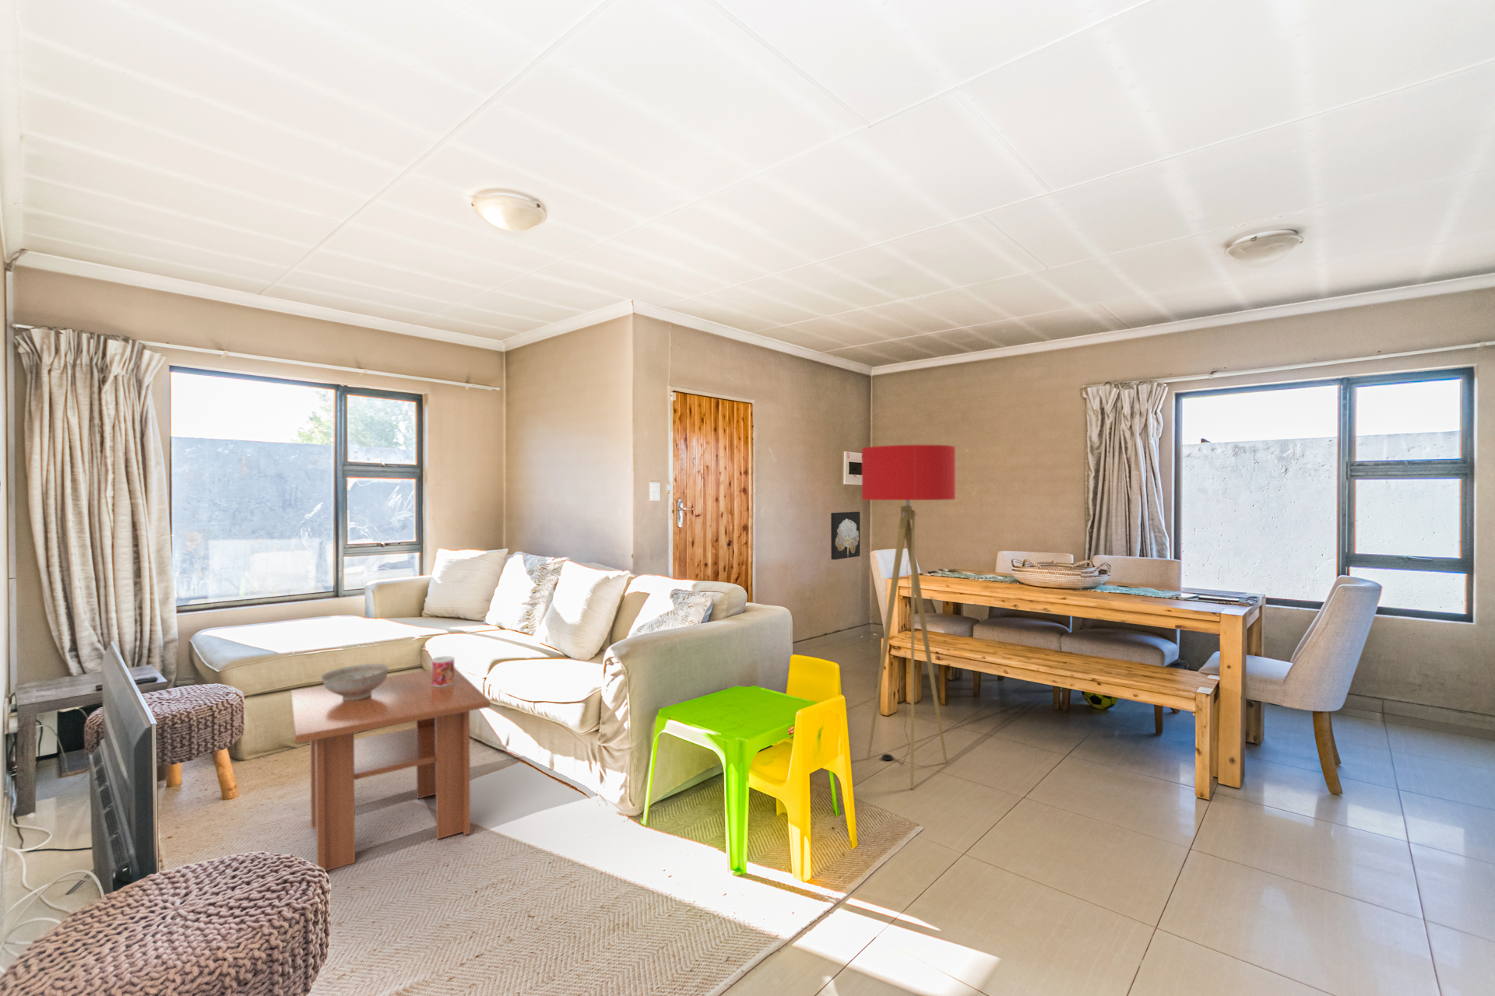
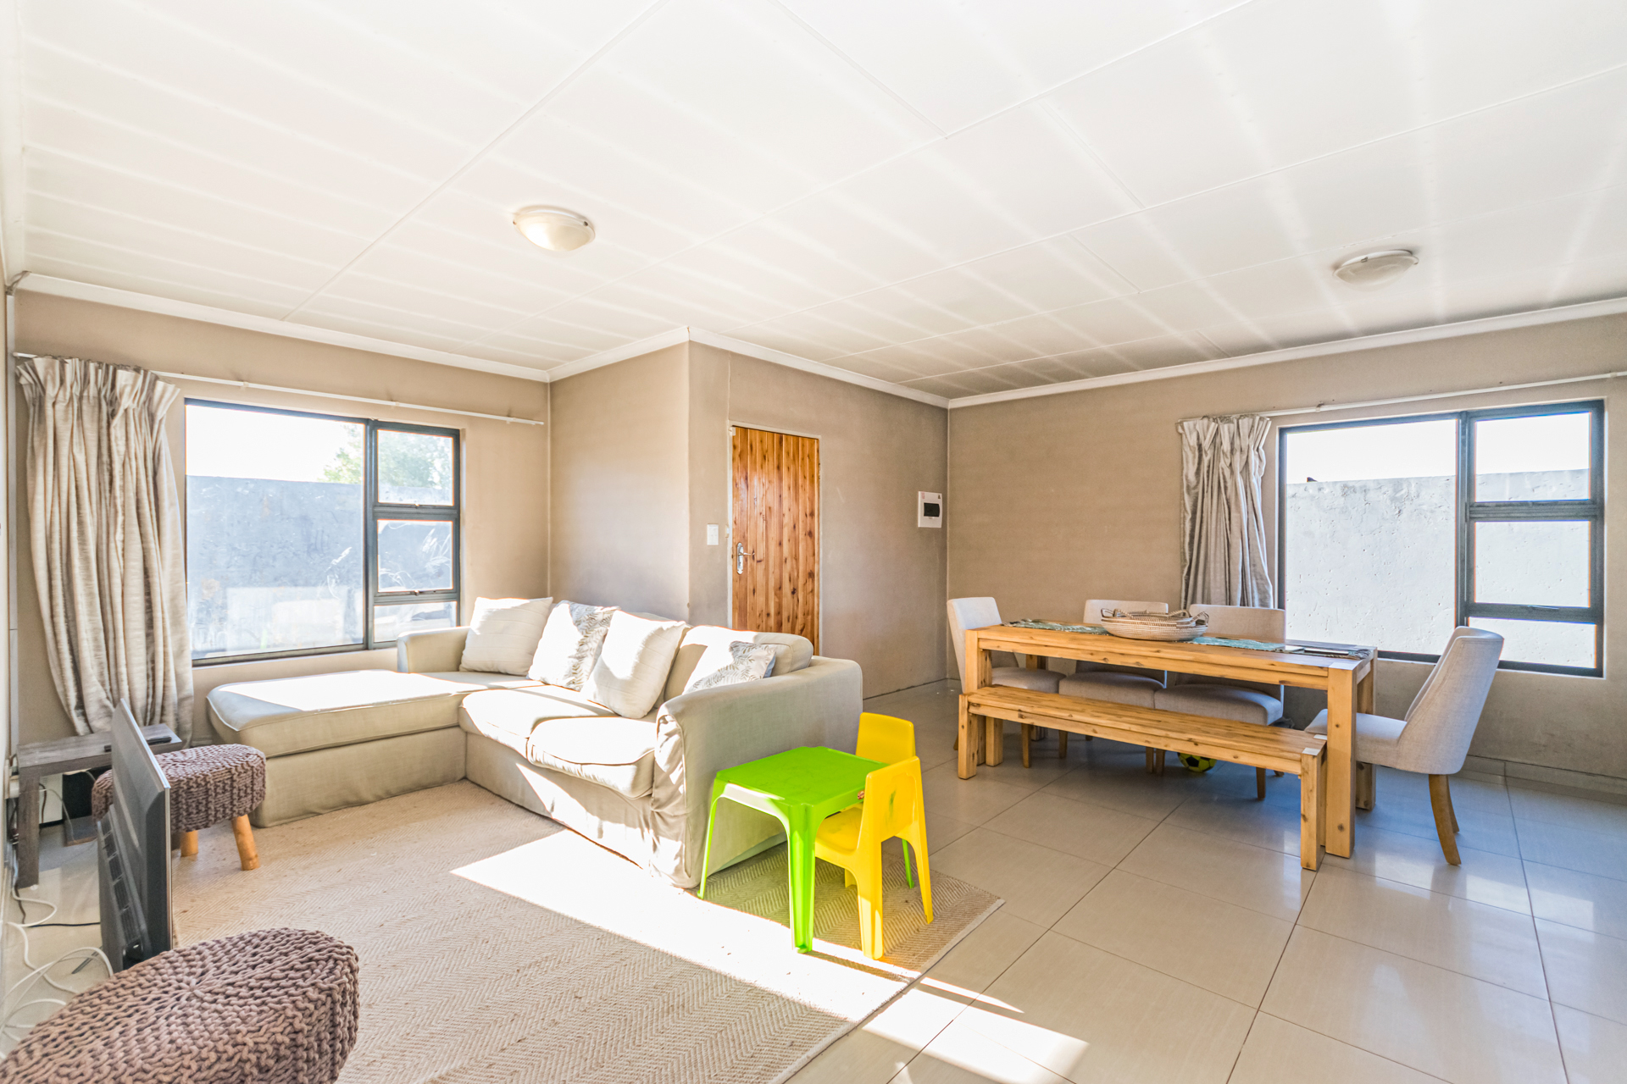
- floor lamp (910, 608)
- mug (440, 669)
- decorative bowl (356, 684)
- coffee table (388, 761)
- wall art (845, 535)
